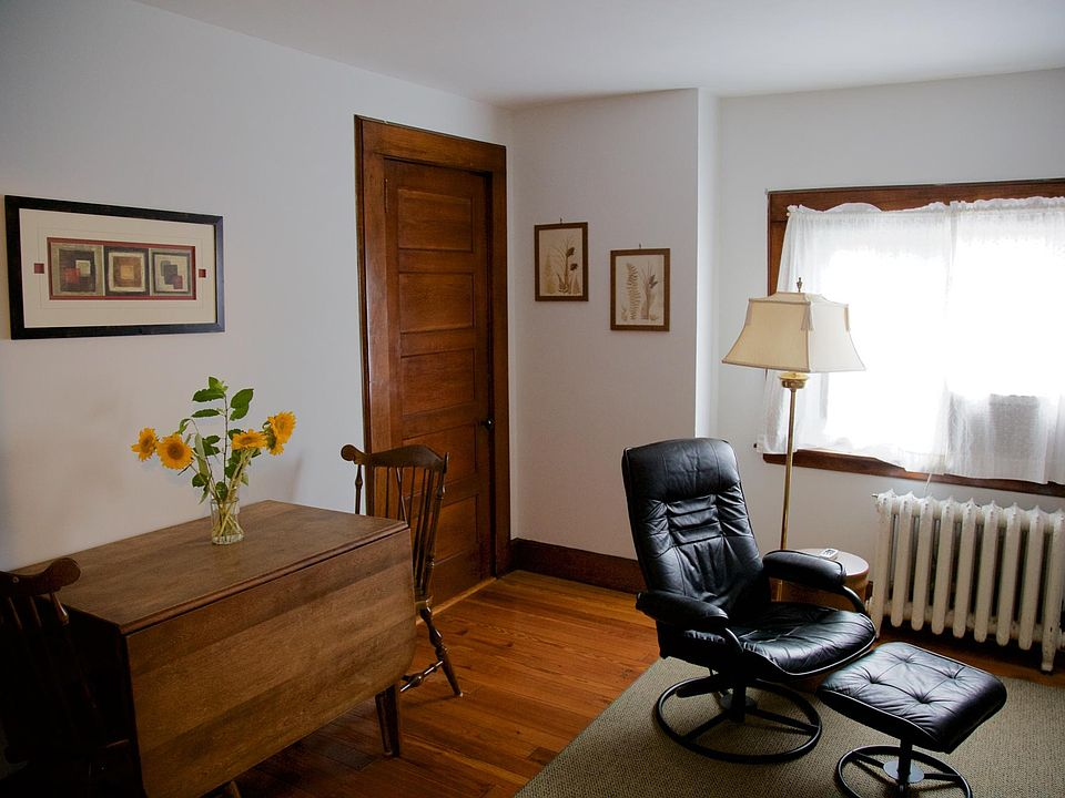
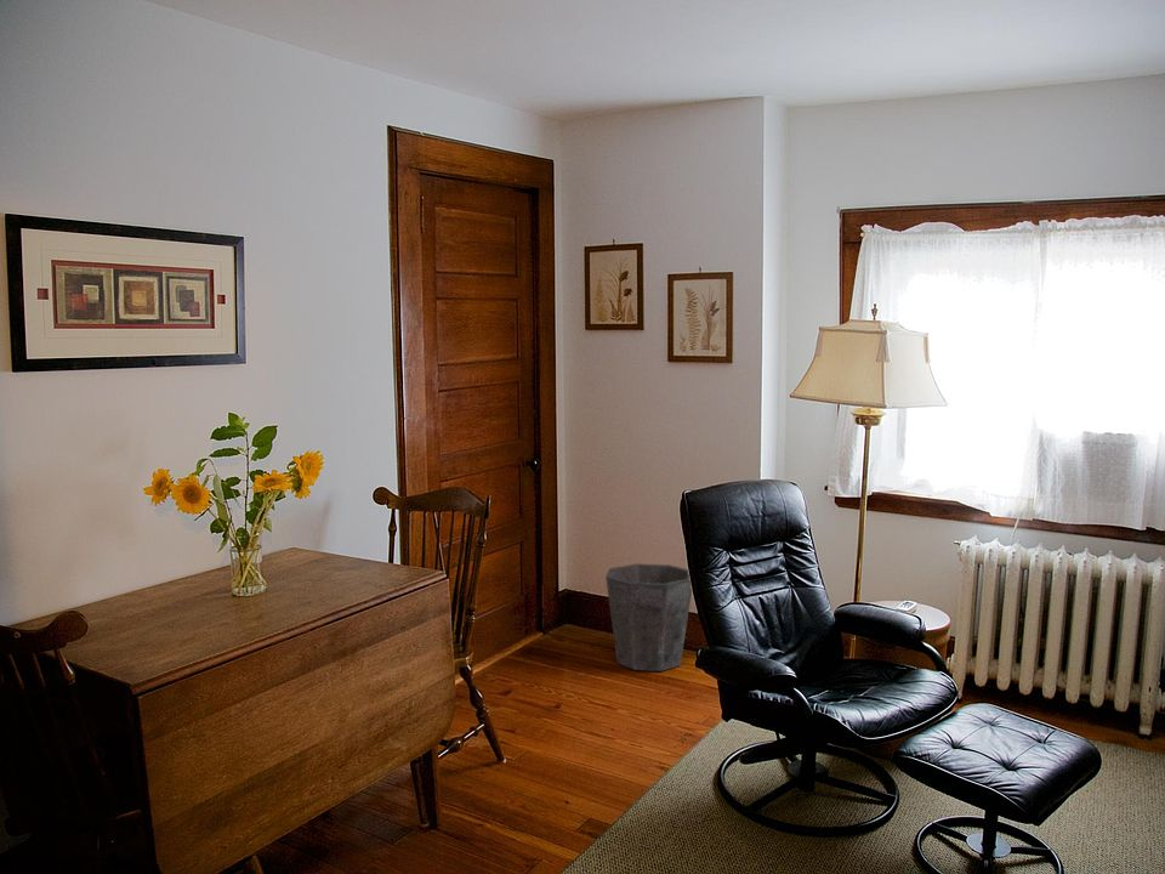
+ waste bin (649, 617)
